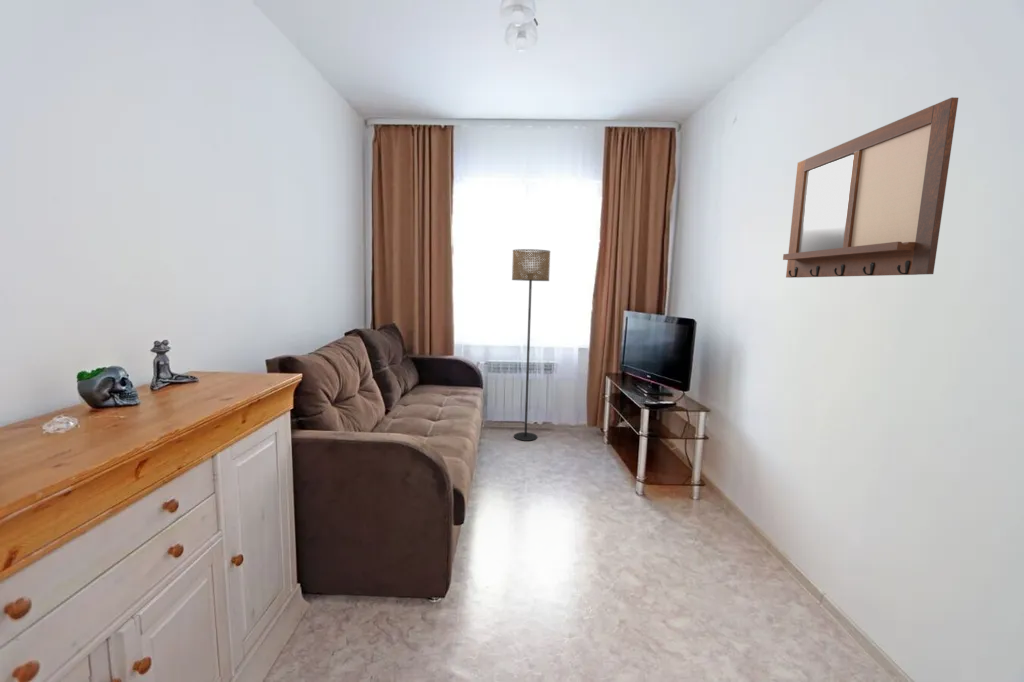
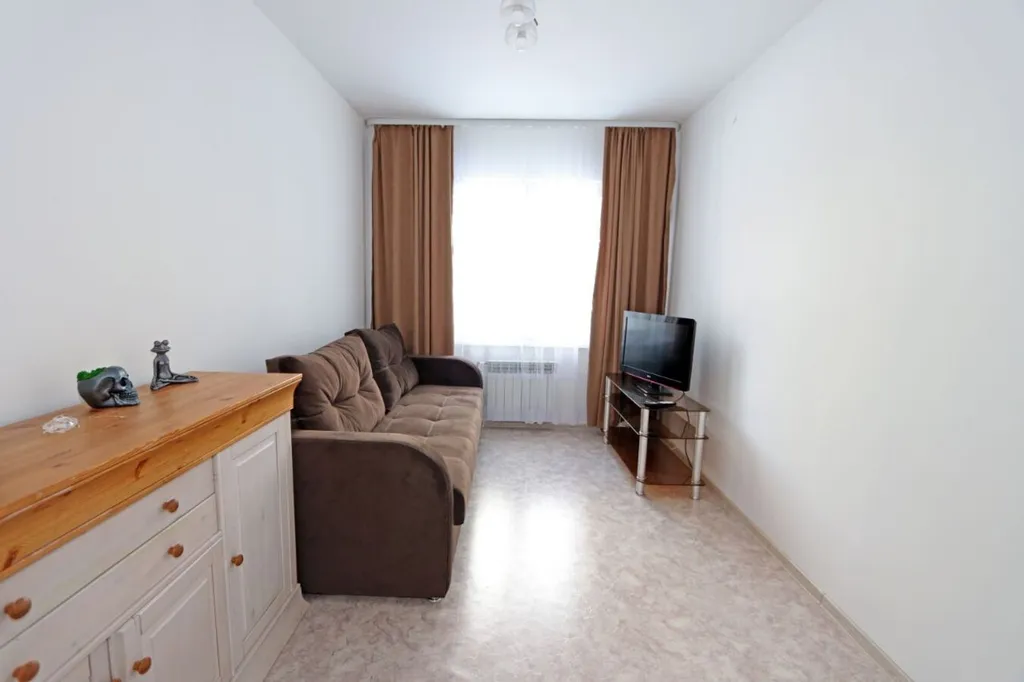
- writing board (845, 207)
- floor lamp (528, 346)
